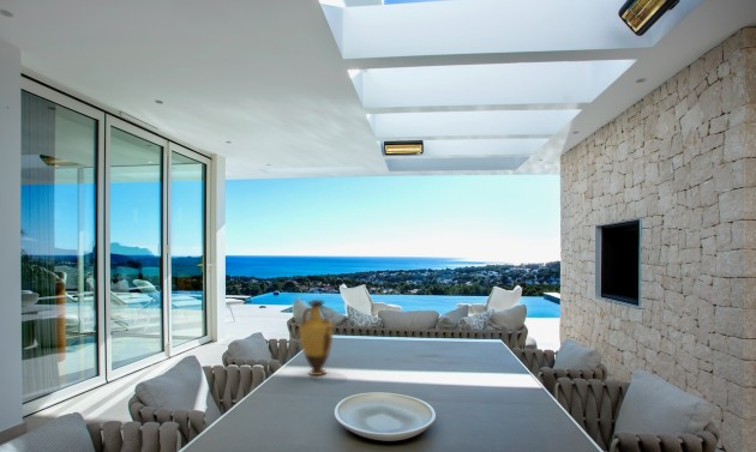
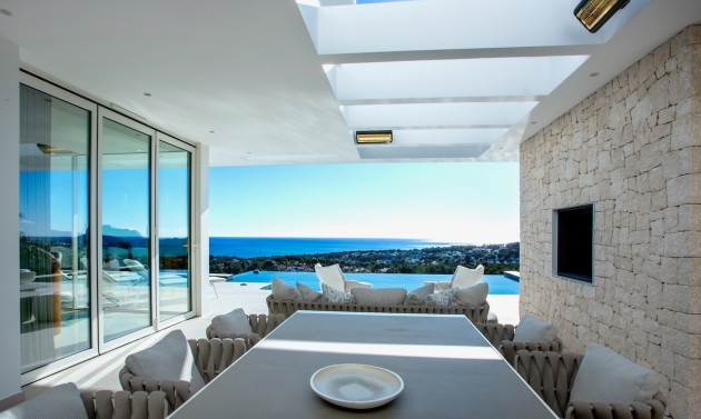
- vase (316, 337)
